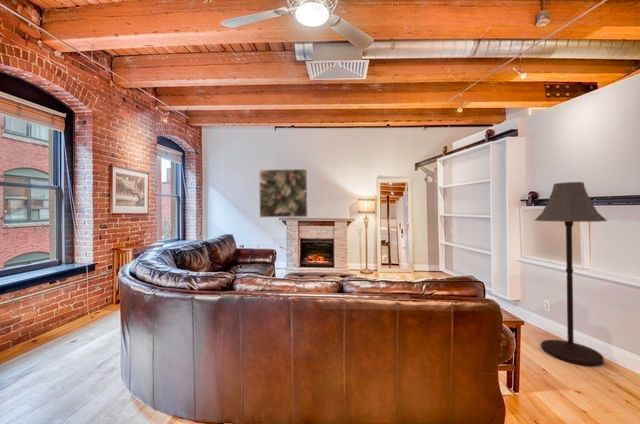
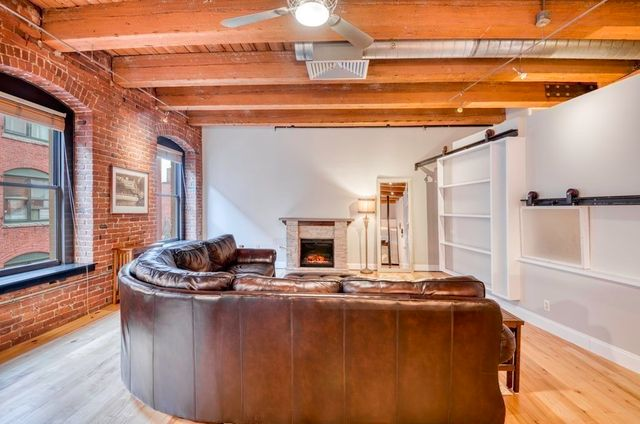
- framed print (283, 193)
- floor lamp (569, 268)
